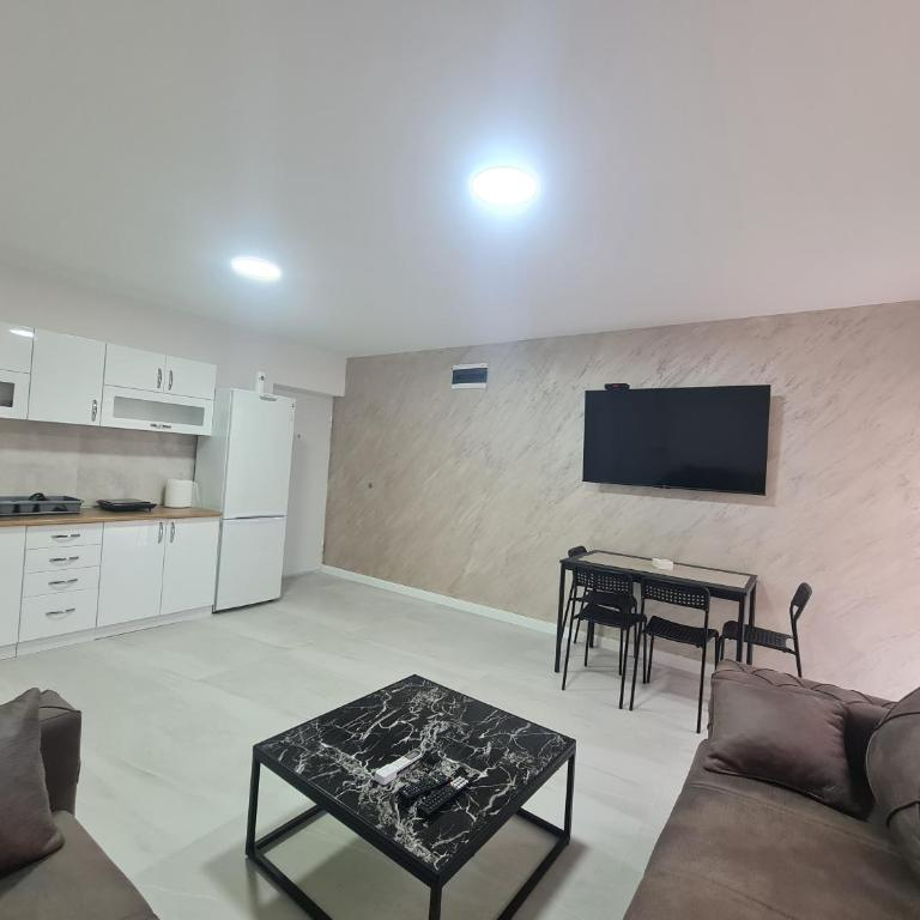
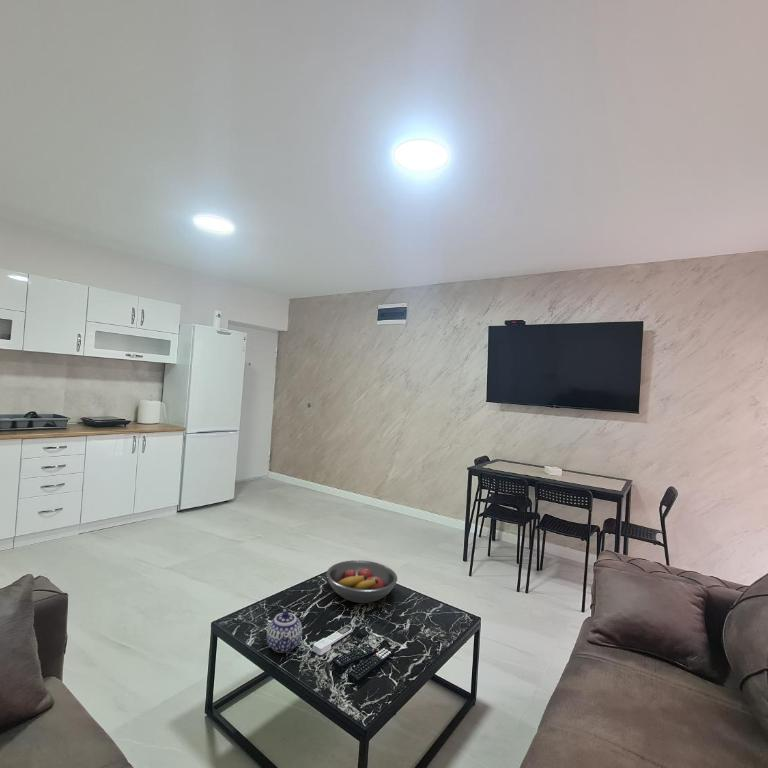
+ teapot (284, 628)
+ fruit bowl (361, 581)
